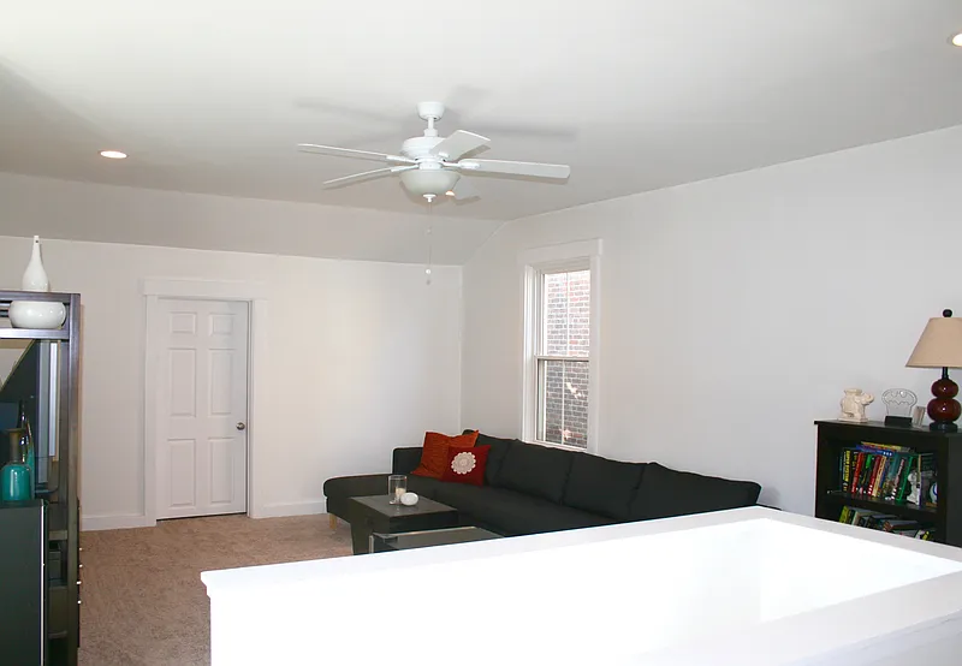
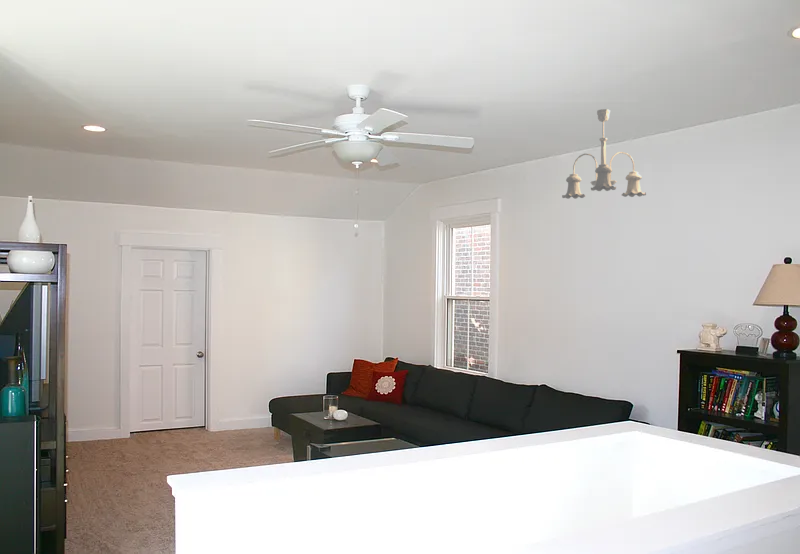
+ ceiling light fixture (603, 150)
